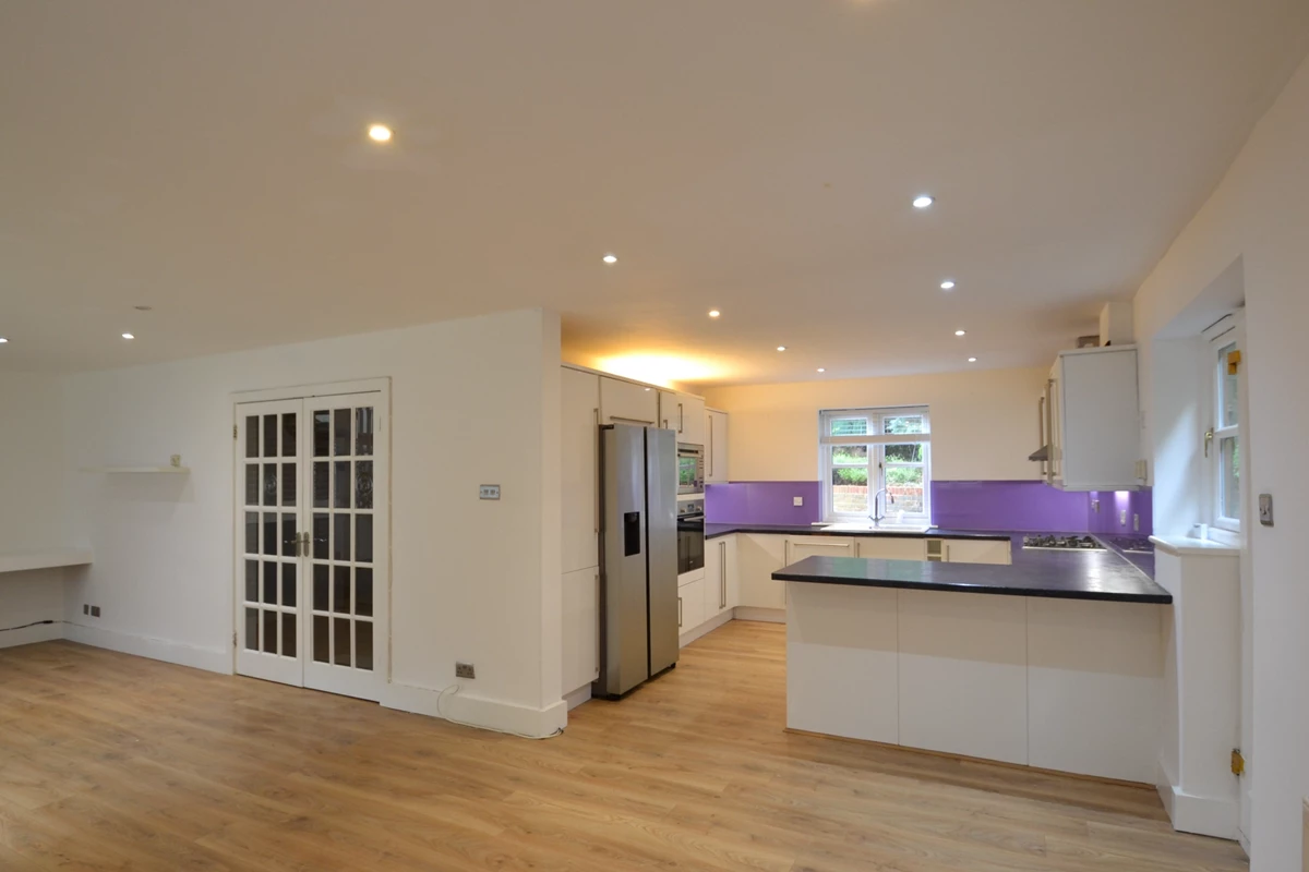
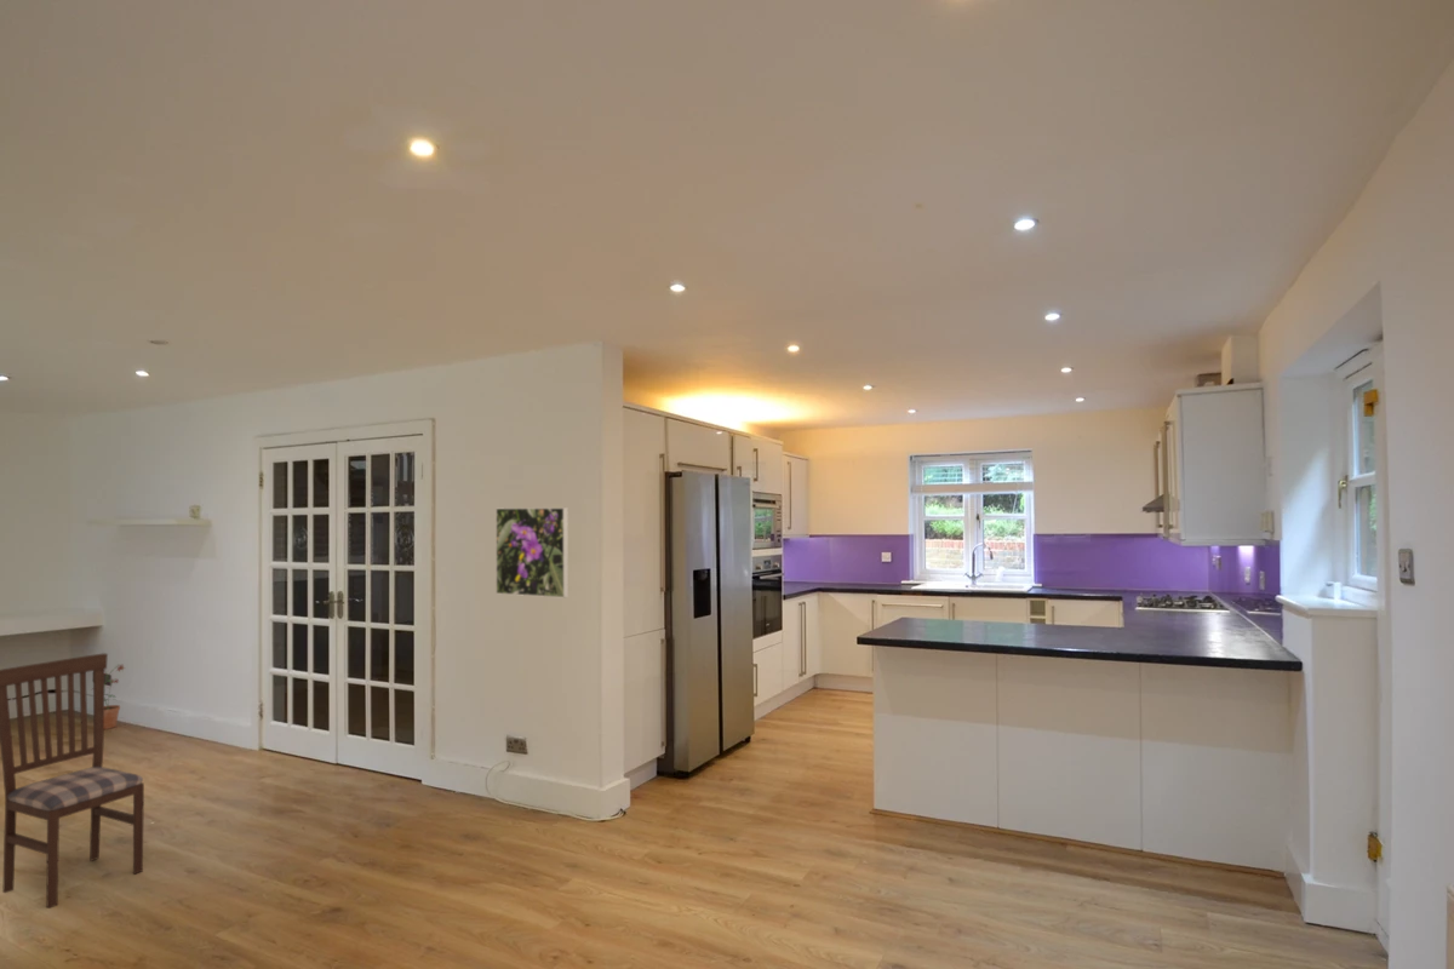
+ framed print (531, 551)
+ dining chair (73, 772)
+ potted plant (107, 694)
